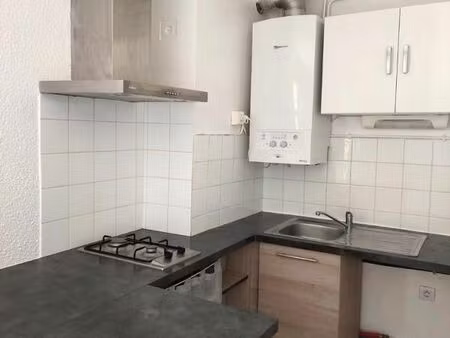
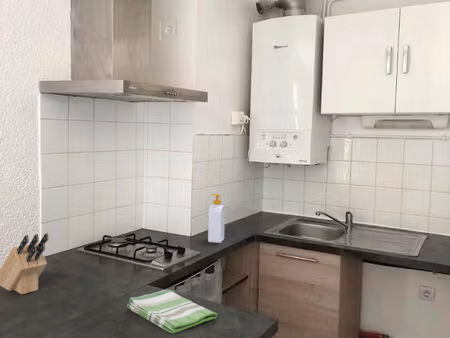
+ dish towel (171, 307)
+ knife block (22, 258)
+ soap bottle (216, 217)
